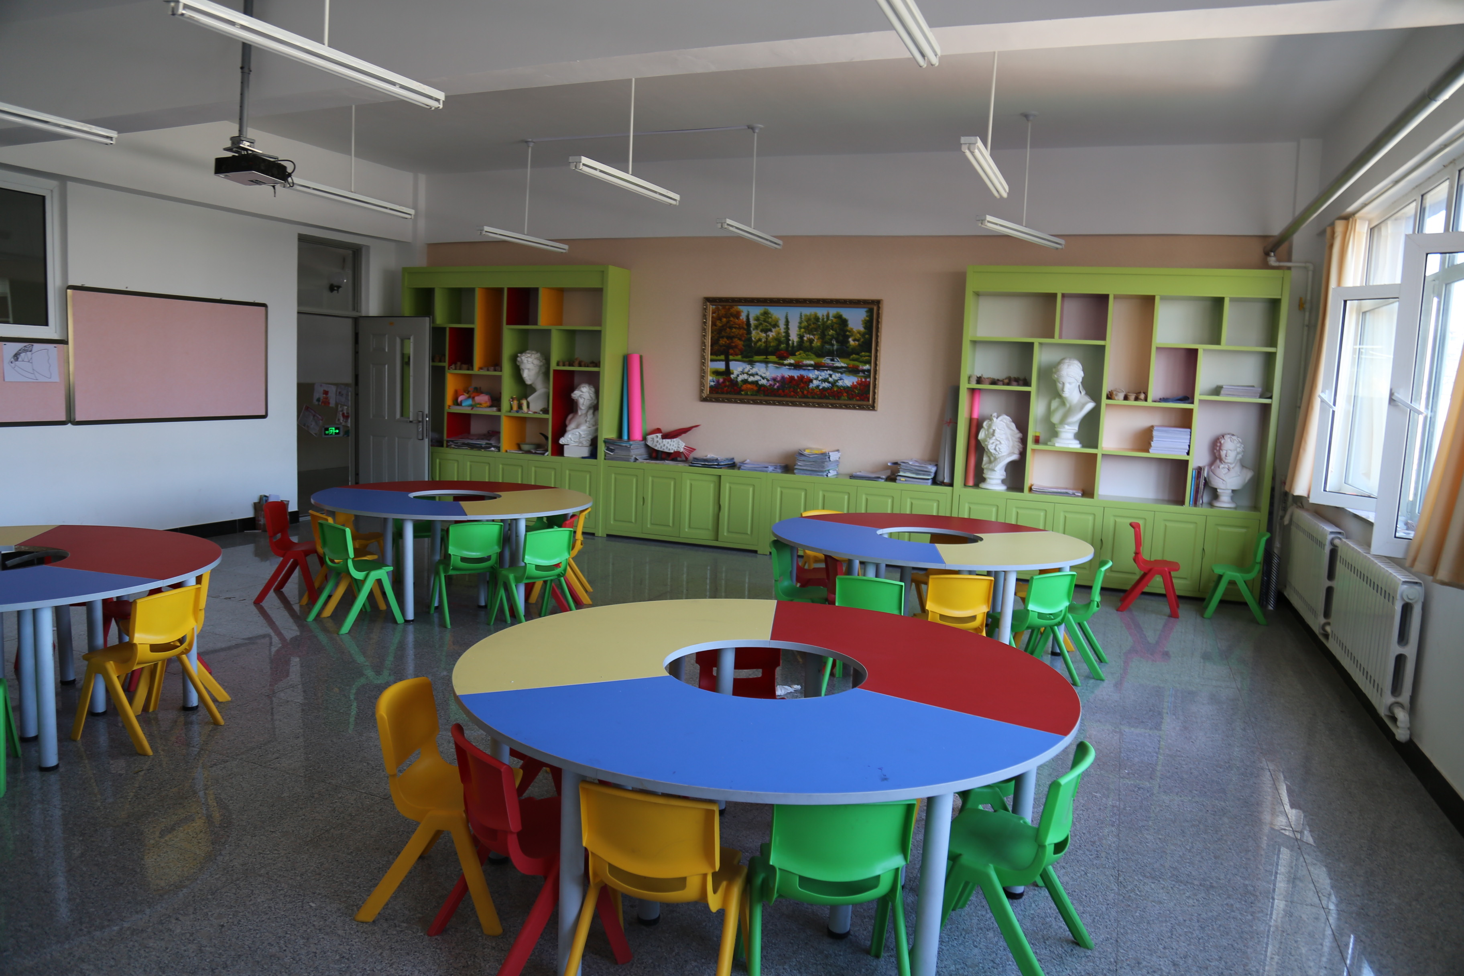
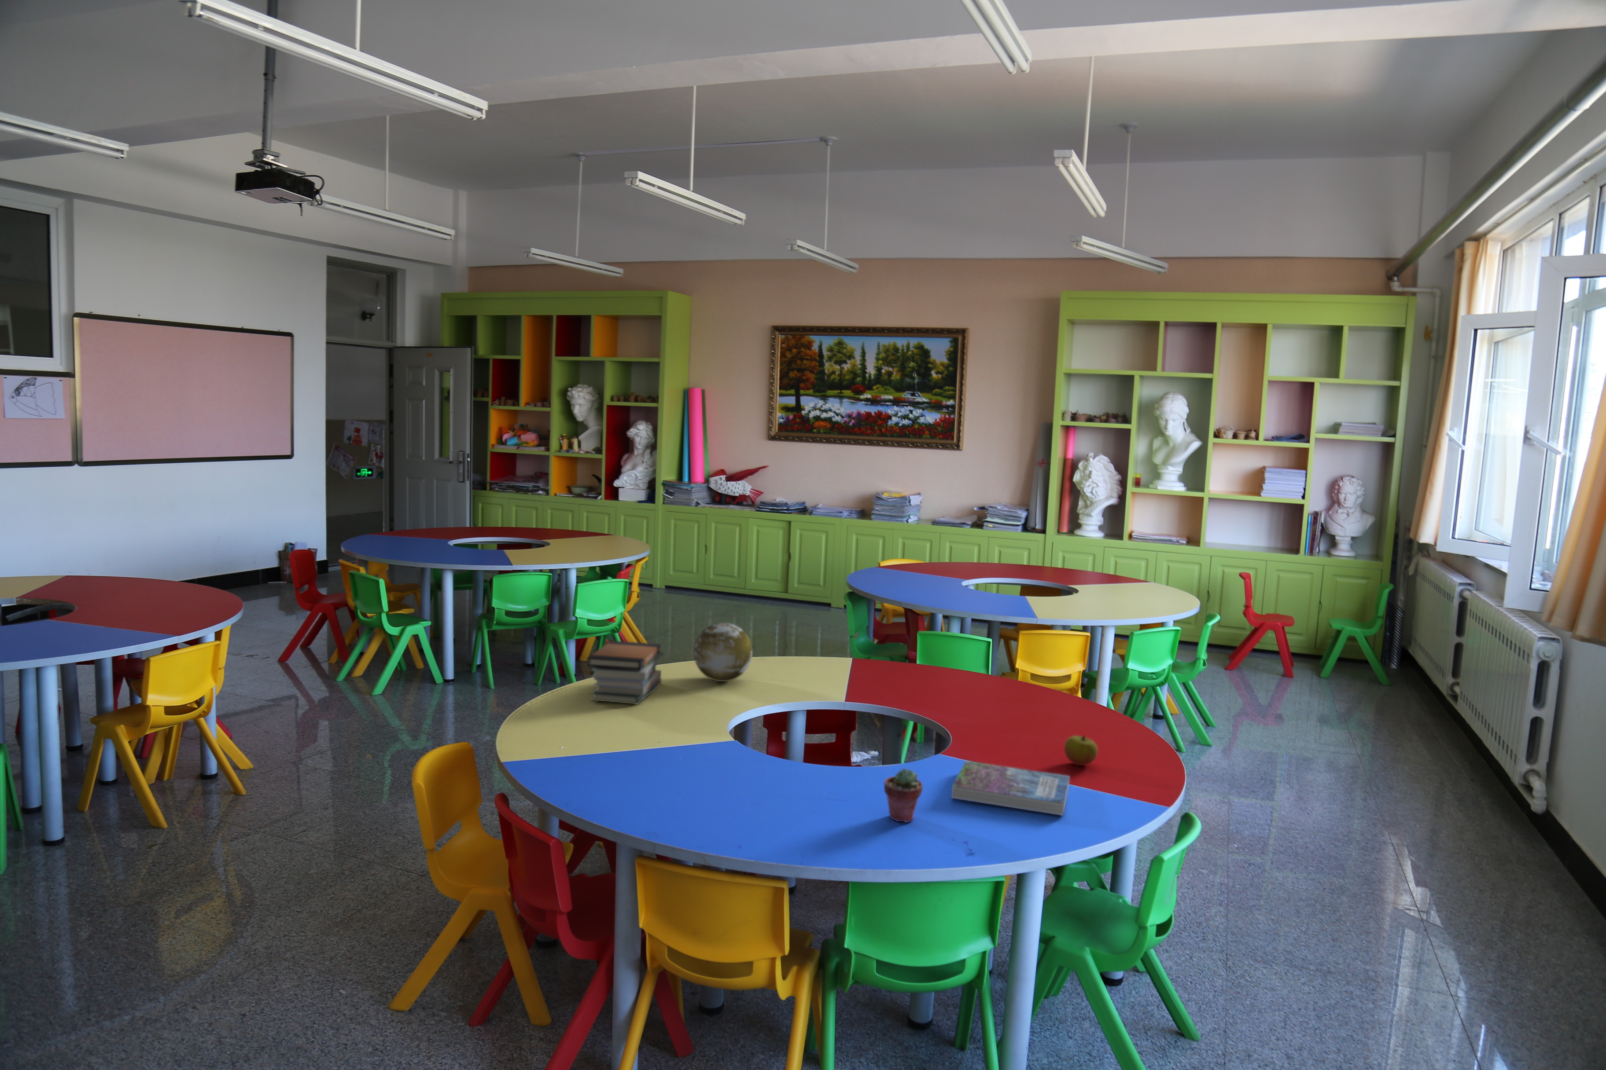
+ potted succulent (903, 793)
+ apple (1080, 750)
+ book (1012, 786)
+ decorative orb (723, 652)
+ book stack (626, 671)
